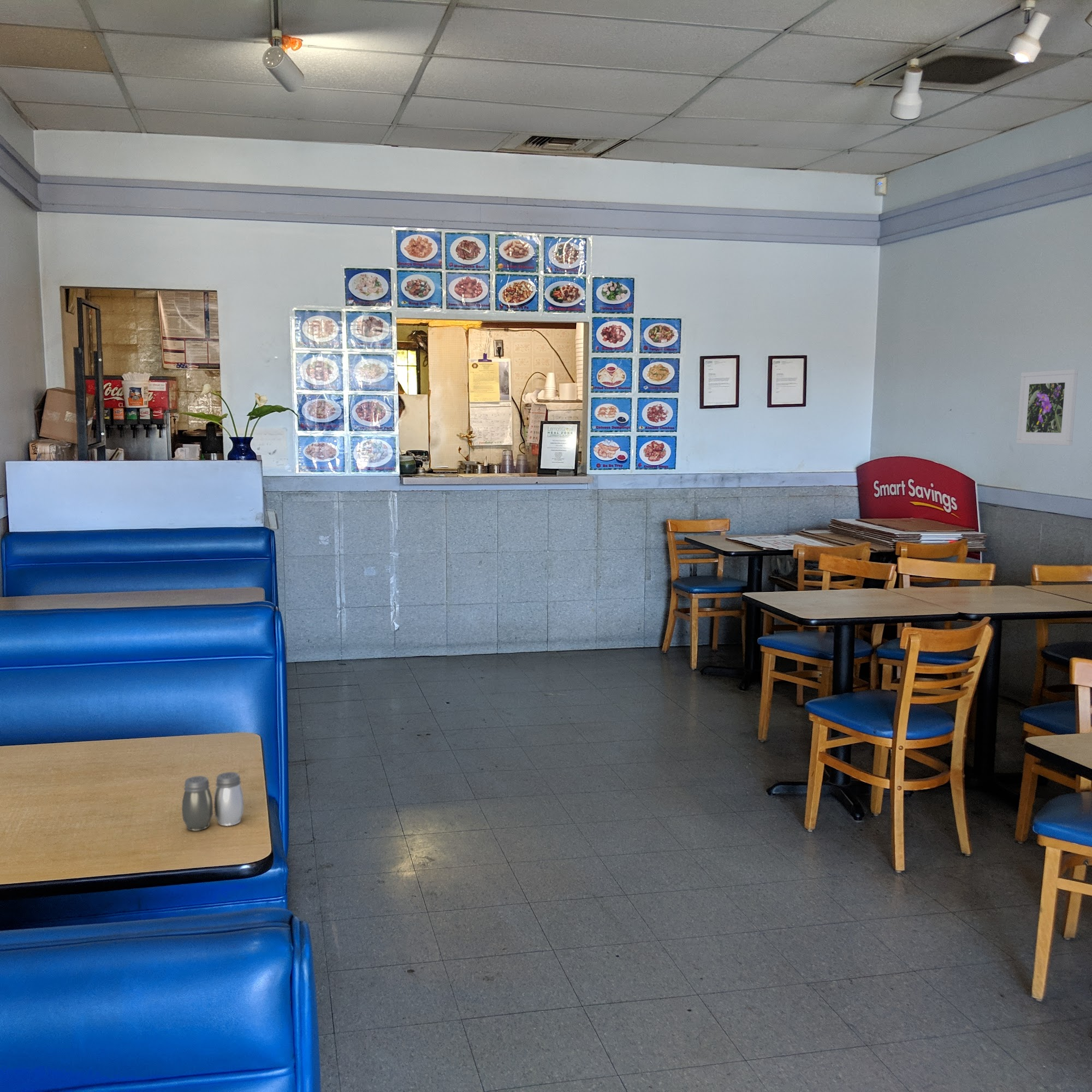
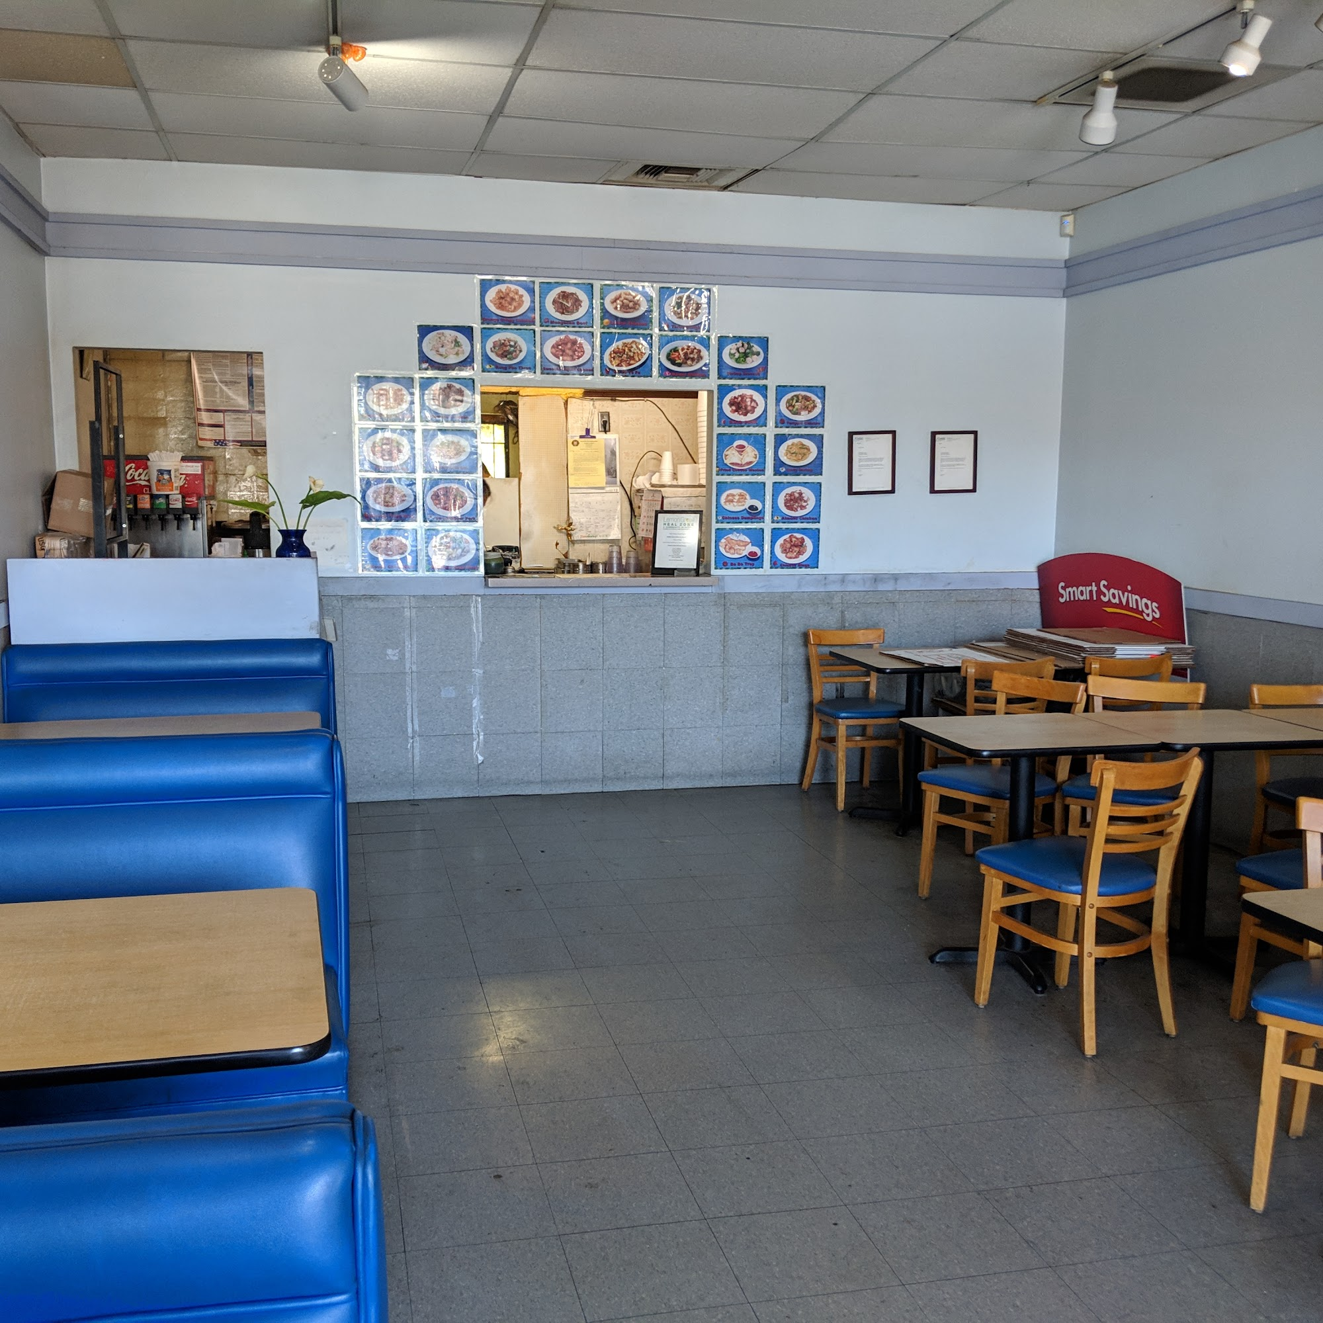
- salt and pepper shaker (212, 800)
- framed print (1046, 408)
